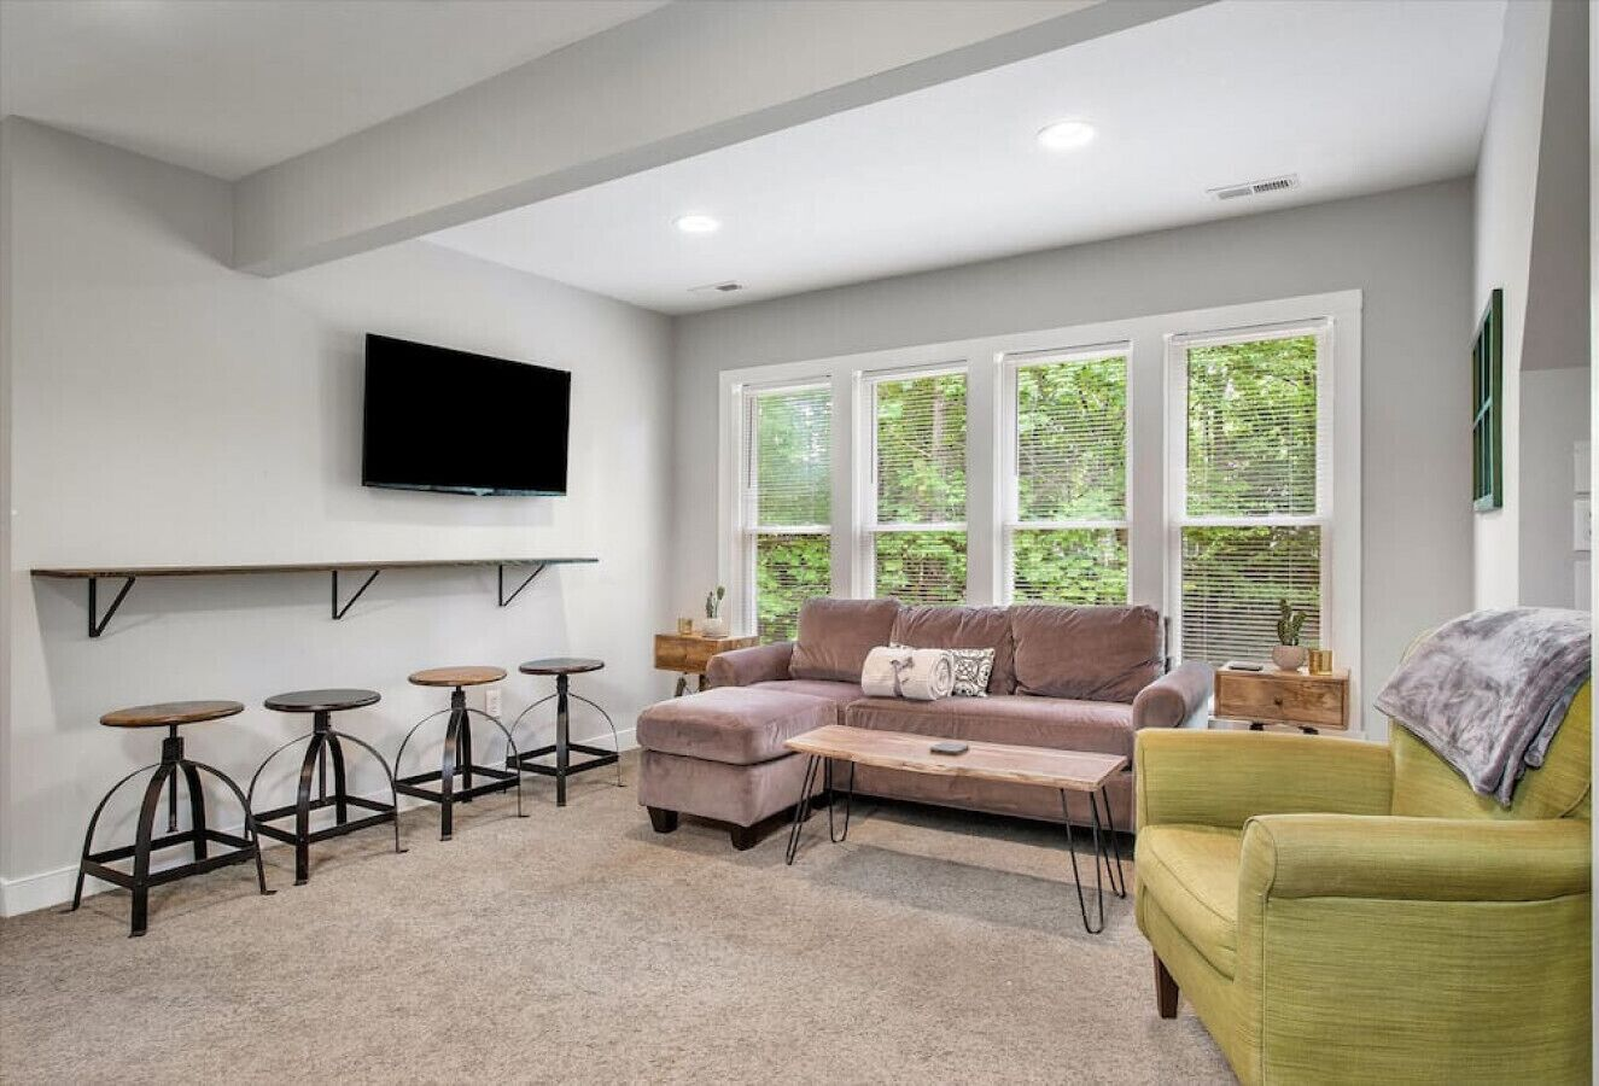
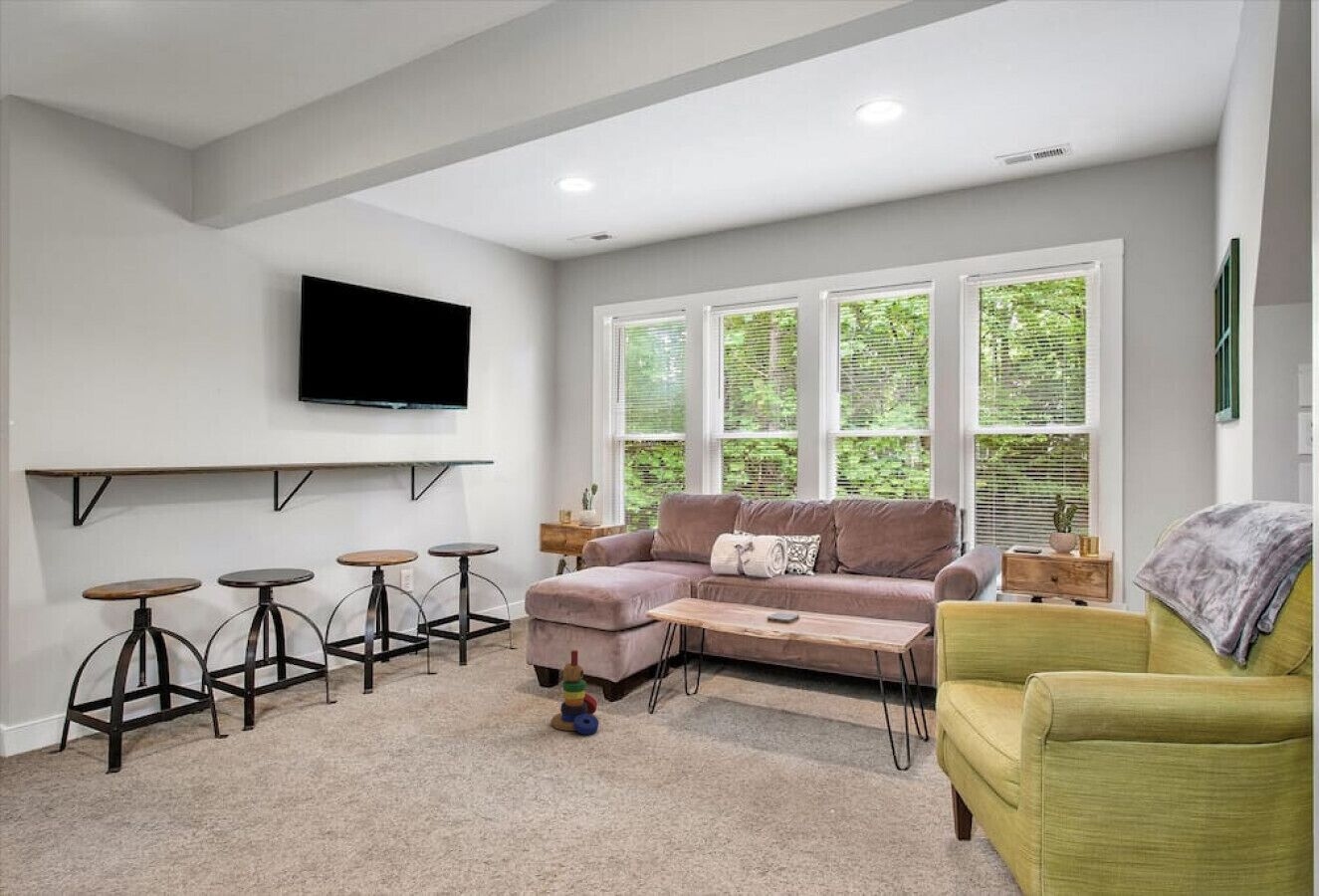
+ stacking toy (579, 687)
